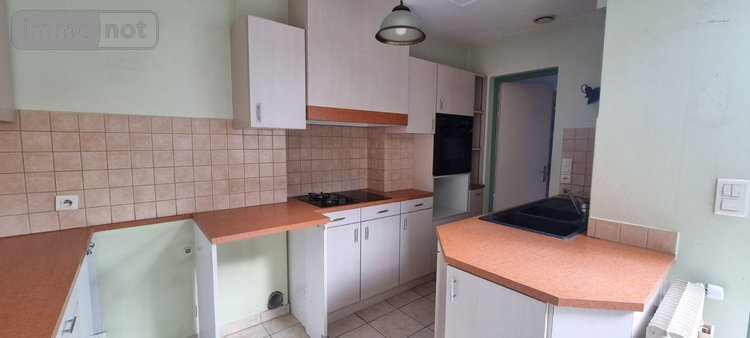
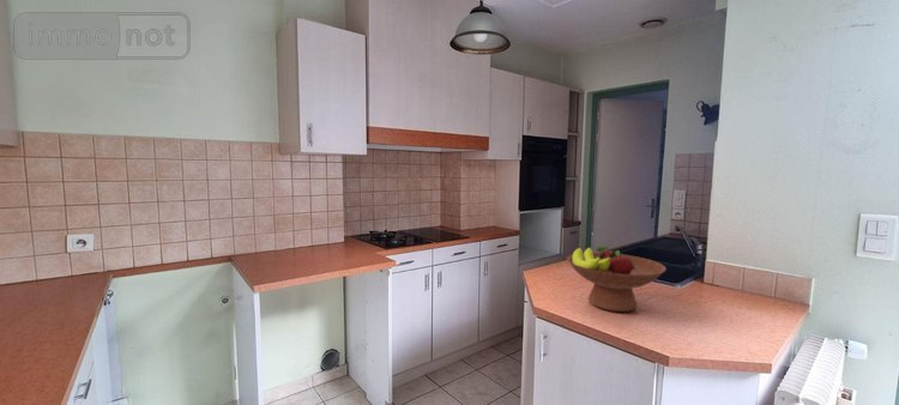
+ fruit bowl (613, 274)
